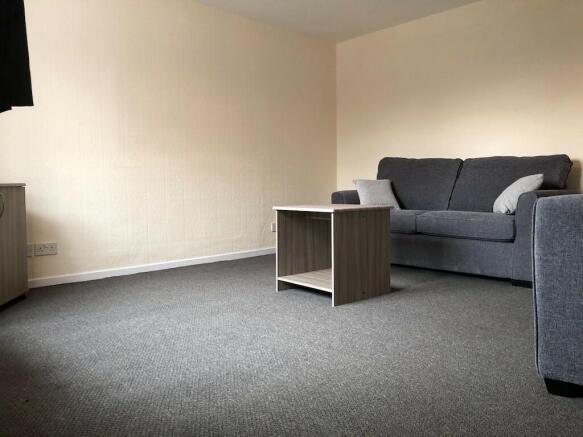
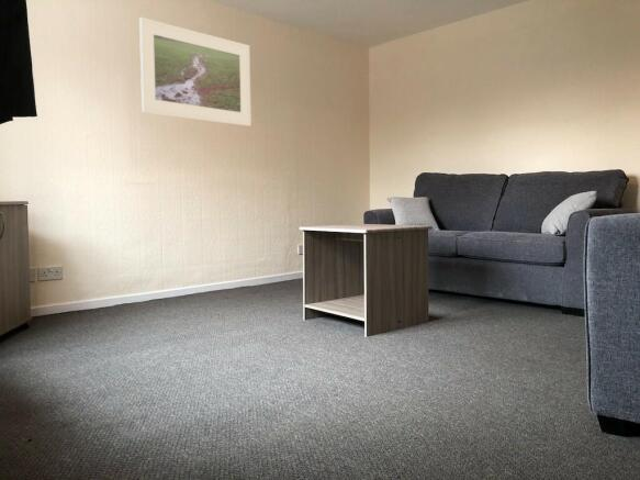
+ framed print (199, 76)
